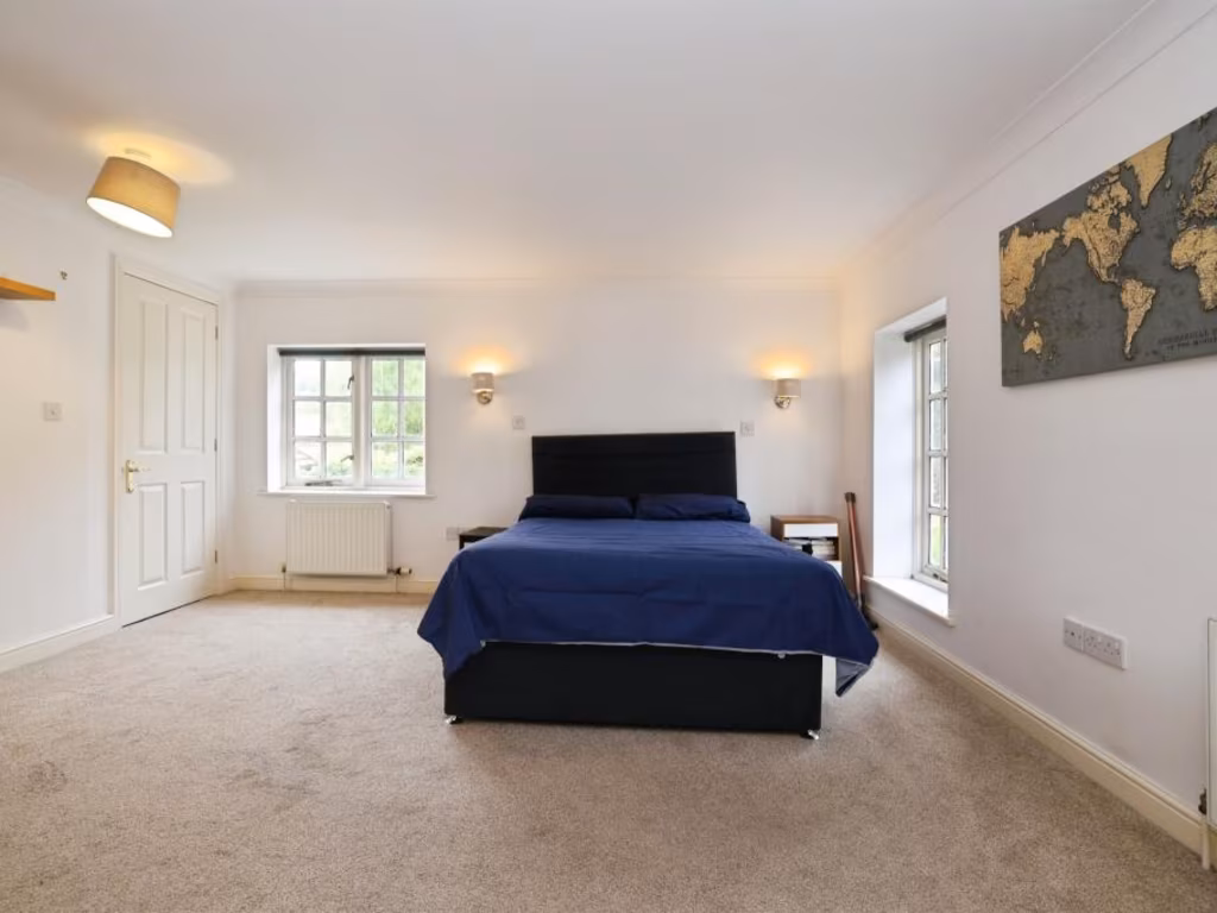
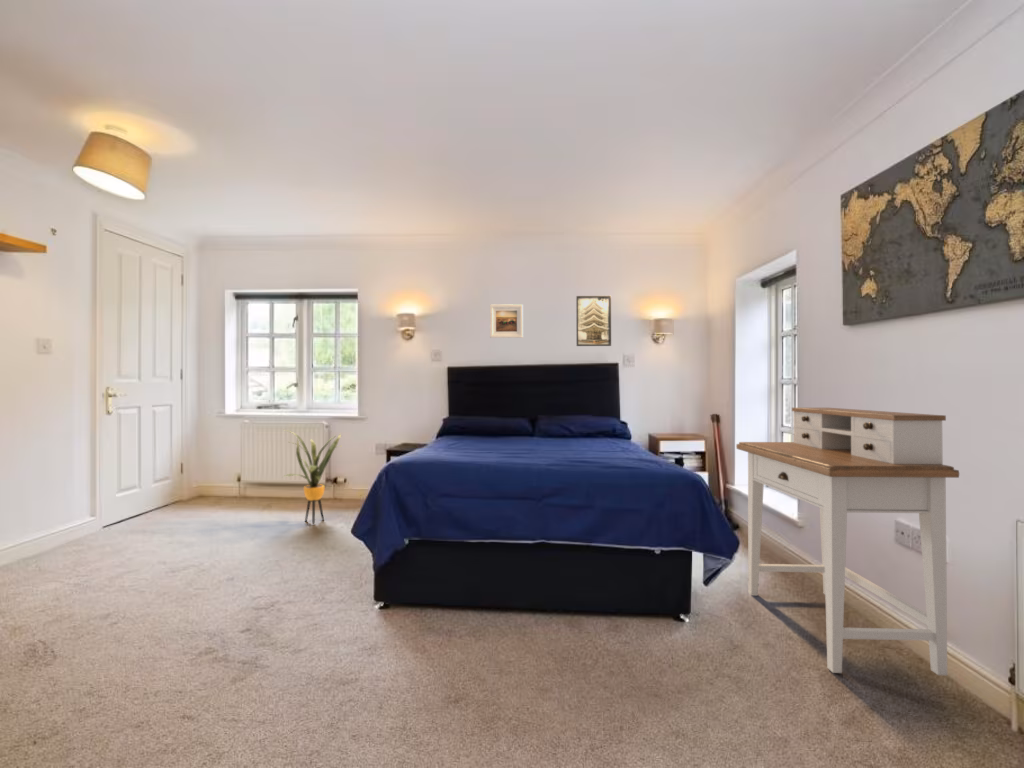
+ desk (826, 518)
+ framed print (593, 320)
+ house plant (313, 475)
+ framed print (506, 321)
